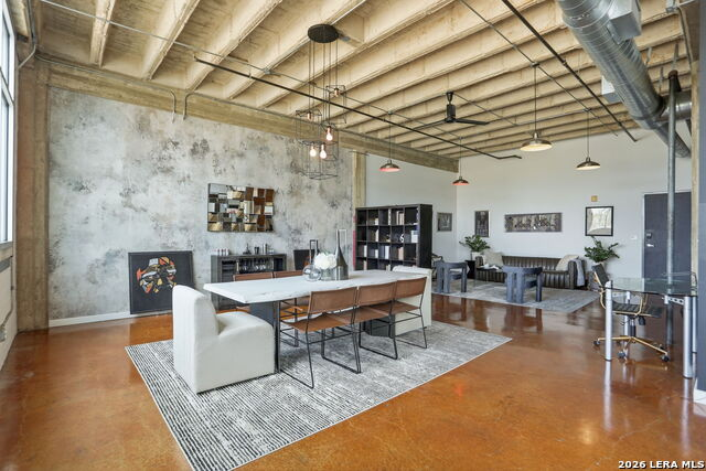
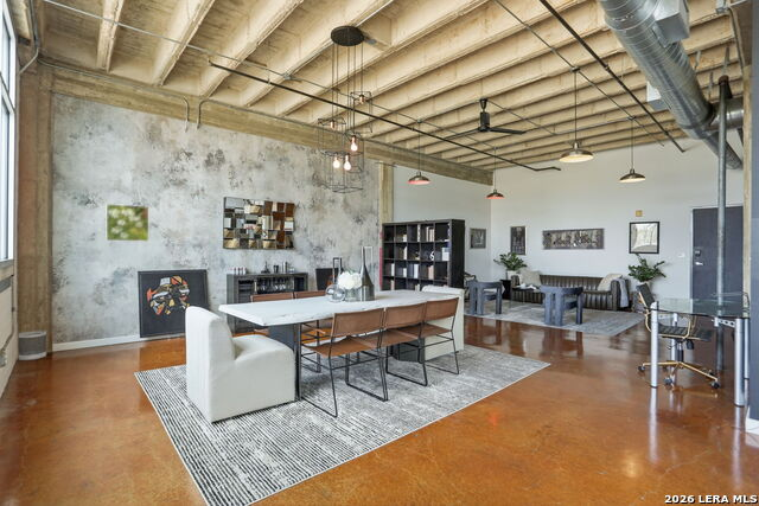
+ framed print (127, 223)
+ wastebasket (32, 344)
